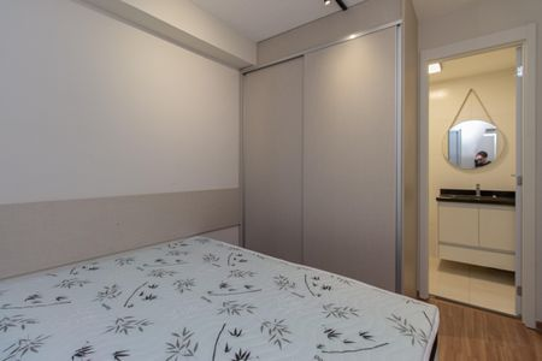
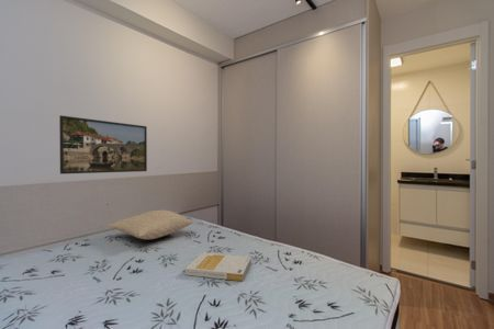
+ pillow (151, 224)
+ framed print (109, 147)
+ book (220, 265)
